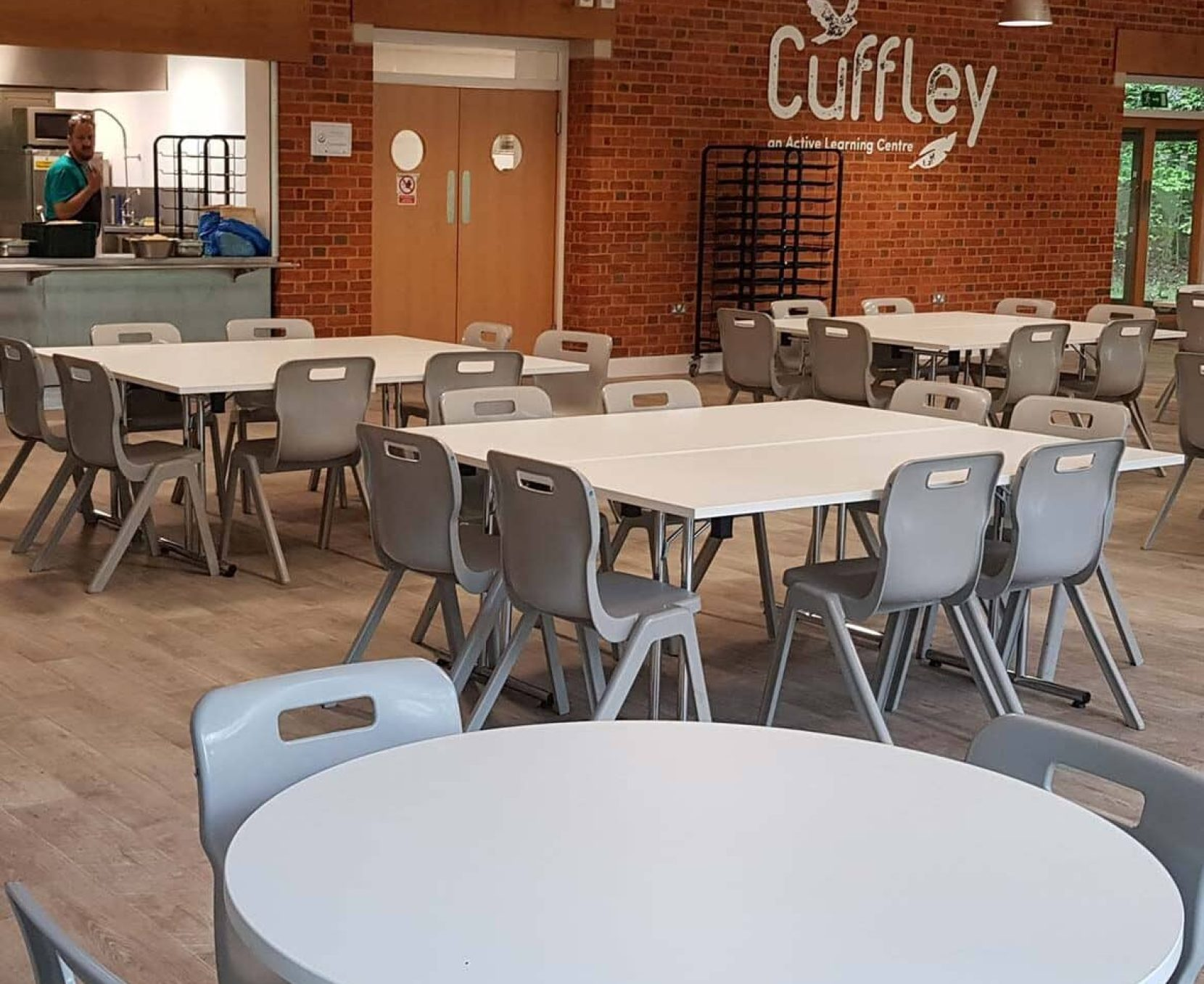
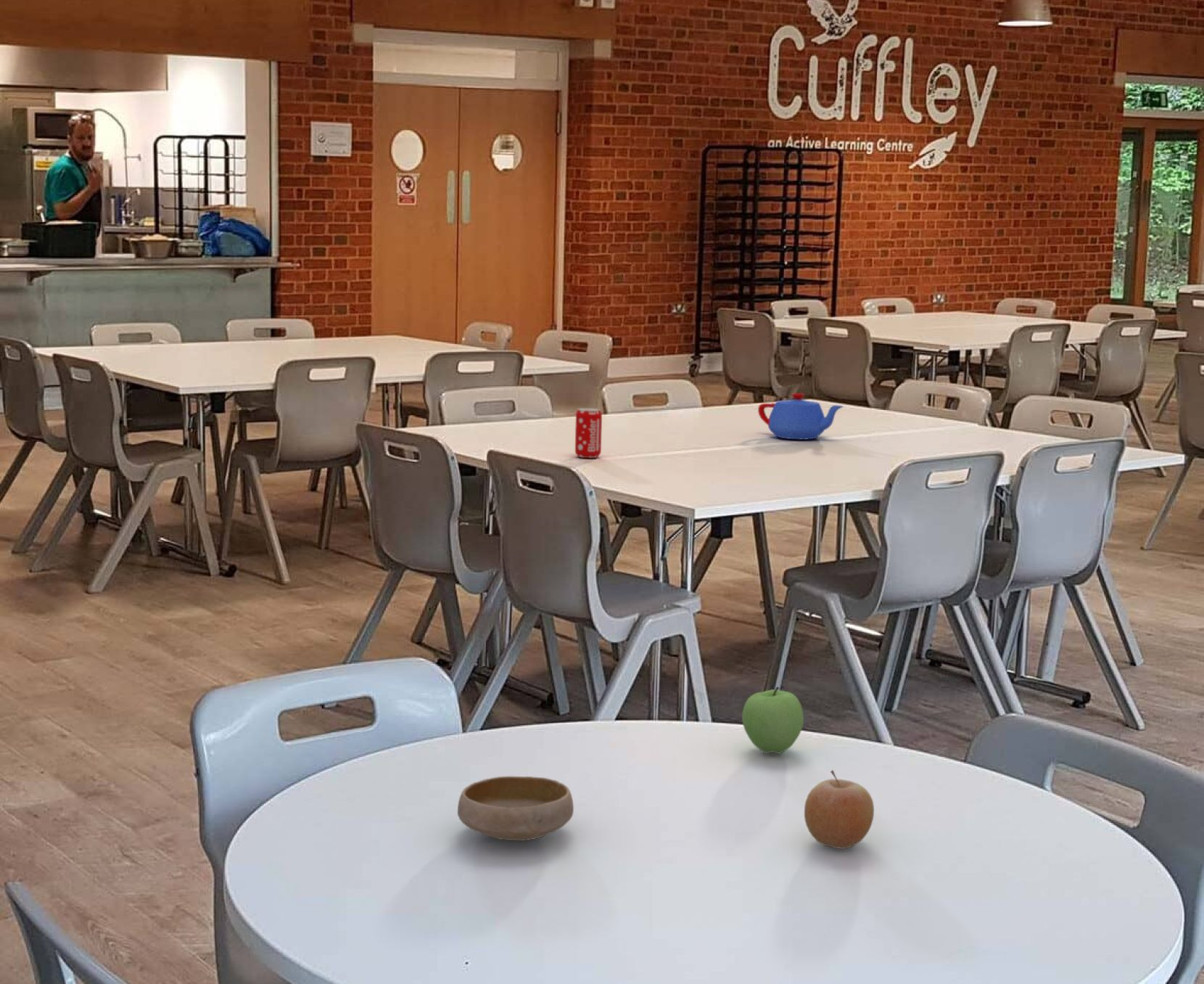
+ apple (772, 718)
+ beverage can (588, 432)
+ bowl (516, 811)
+ teapot (799, 415)
+ fruit (839, 808)
